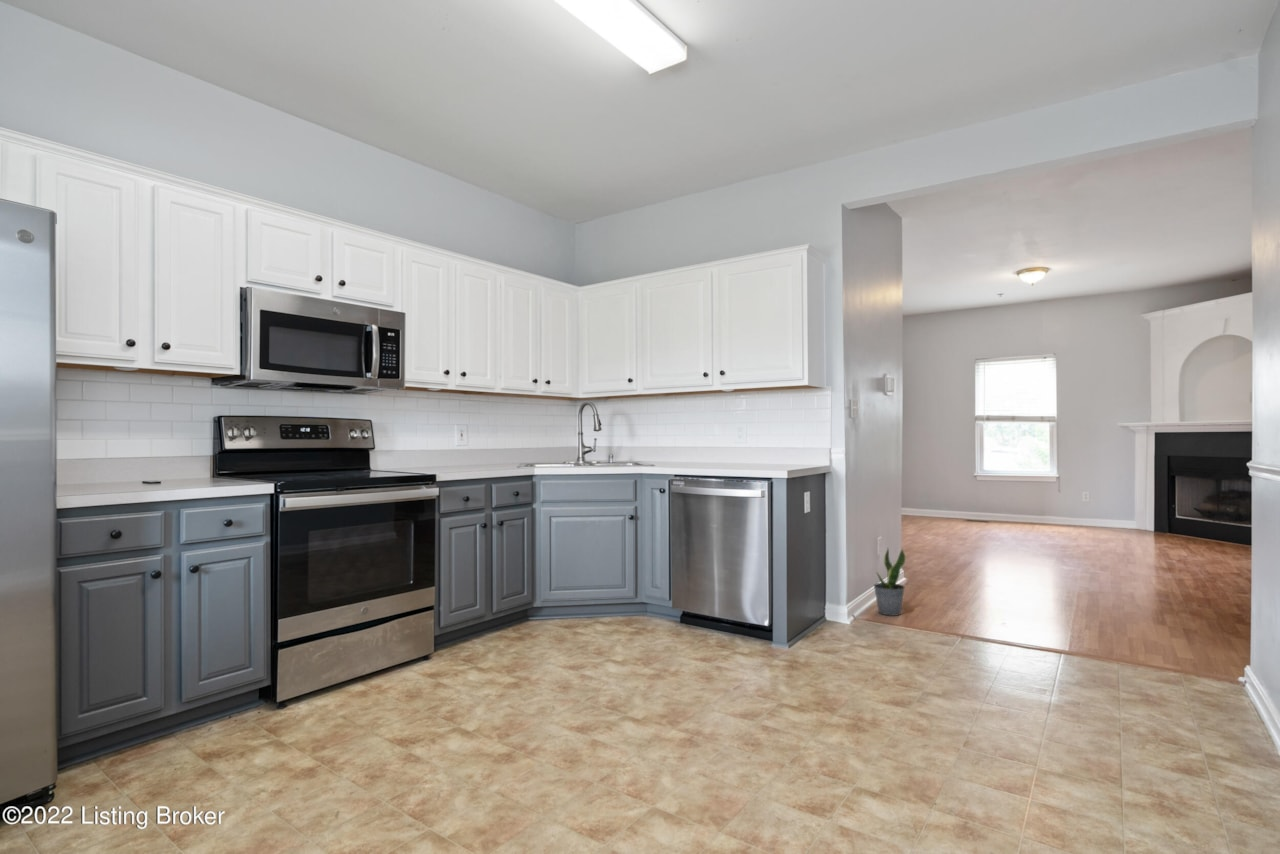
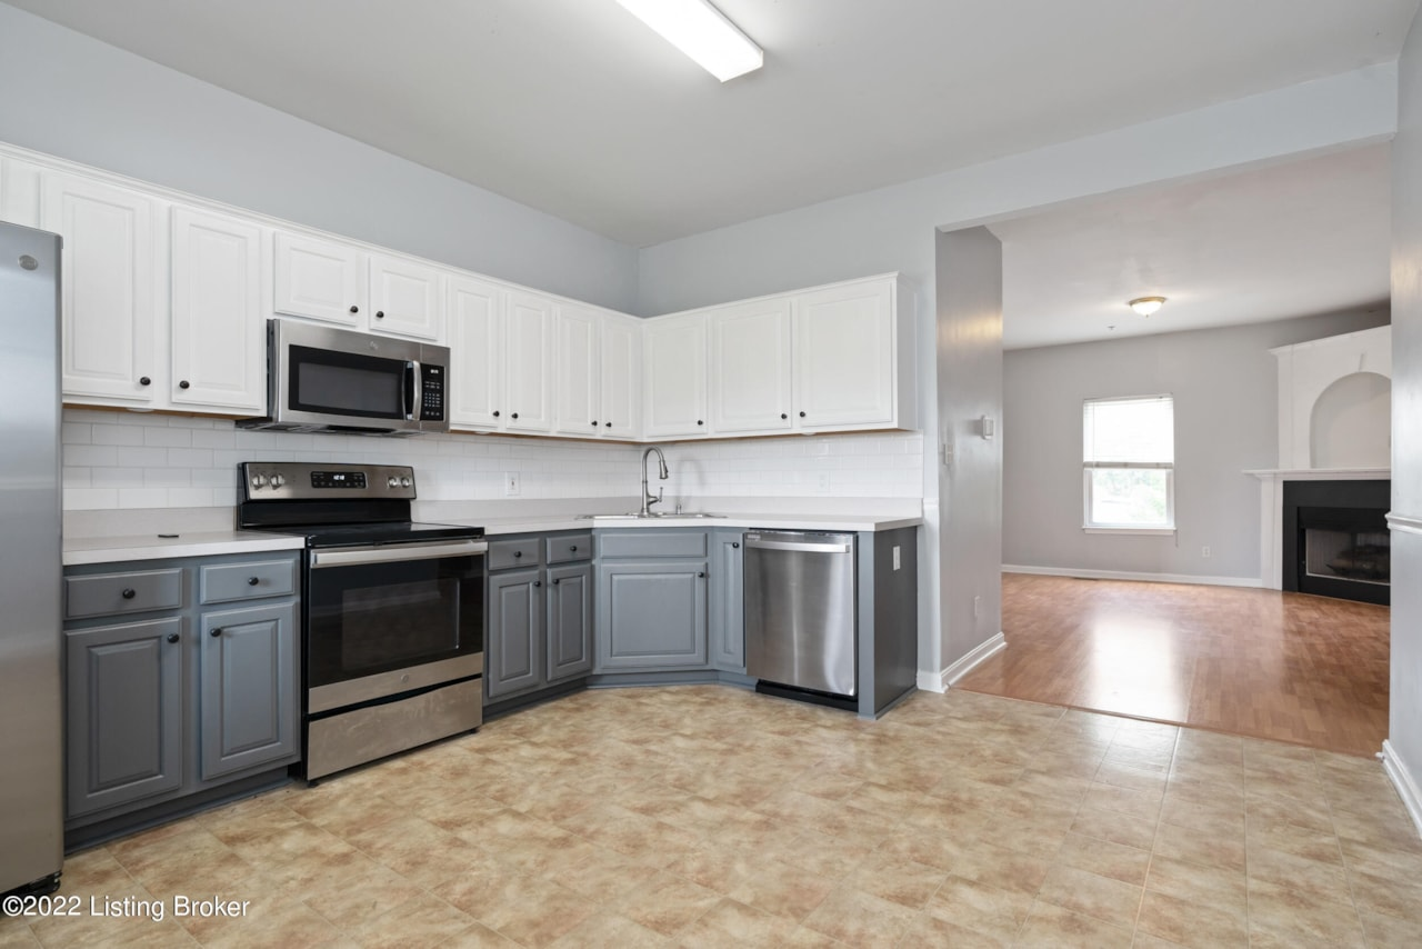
- potted plant (889, 580)
